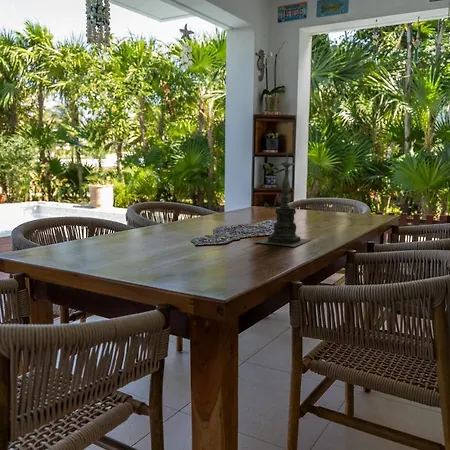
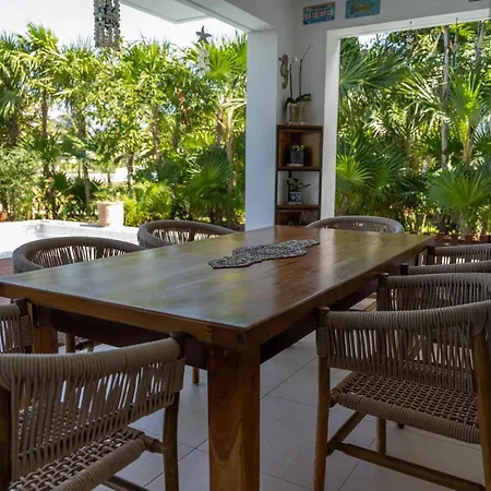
- candle holder (284, 196)
